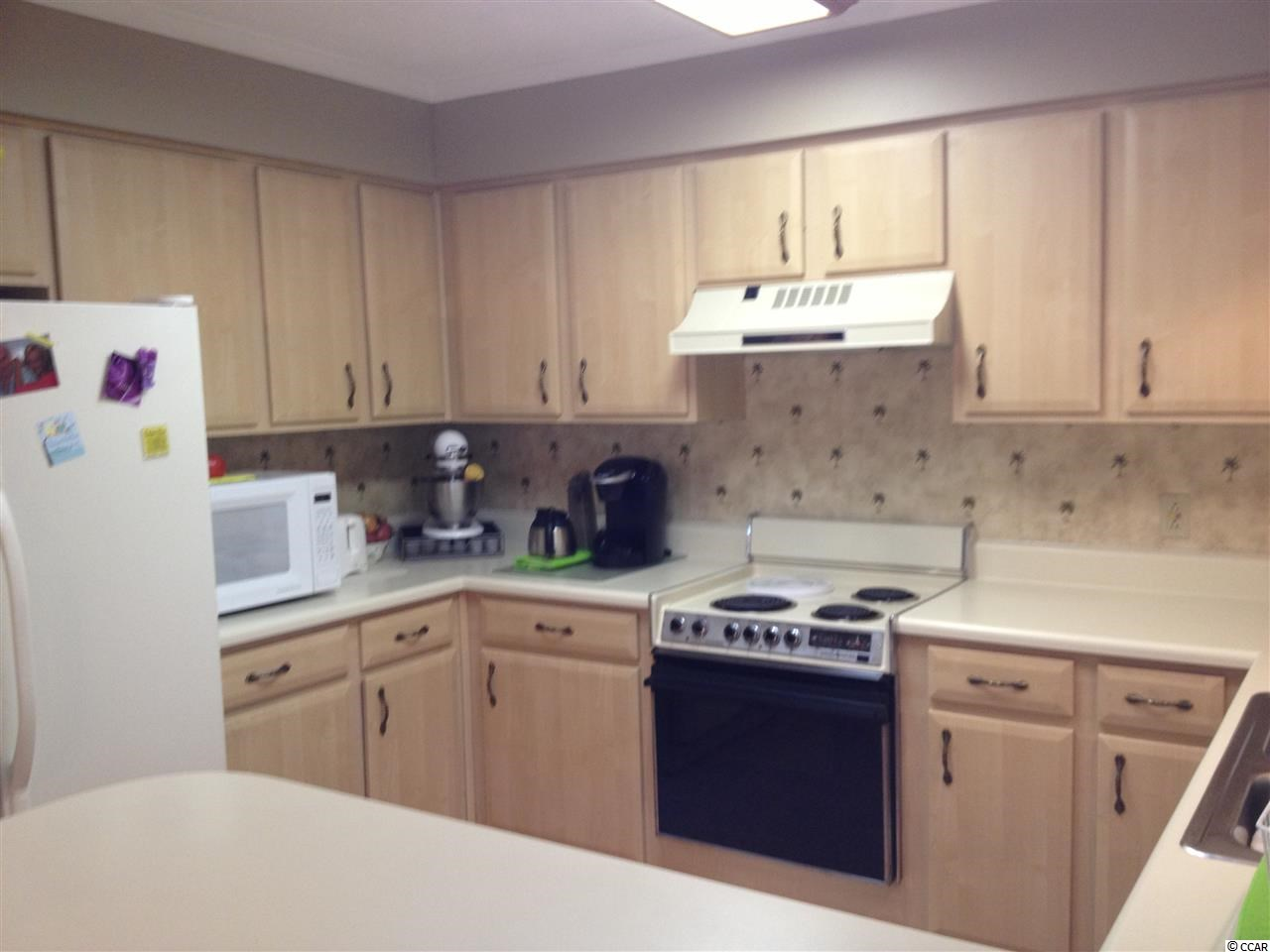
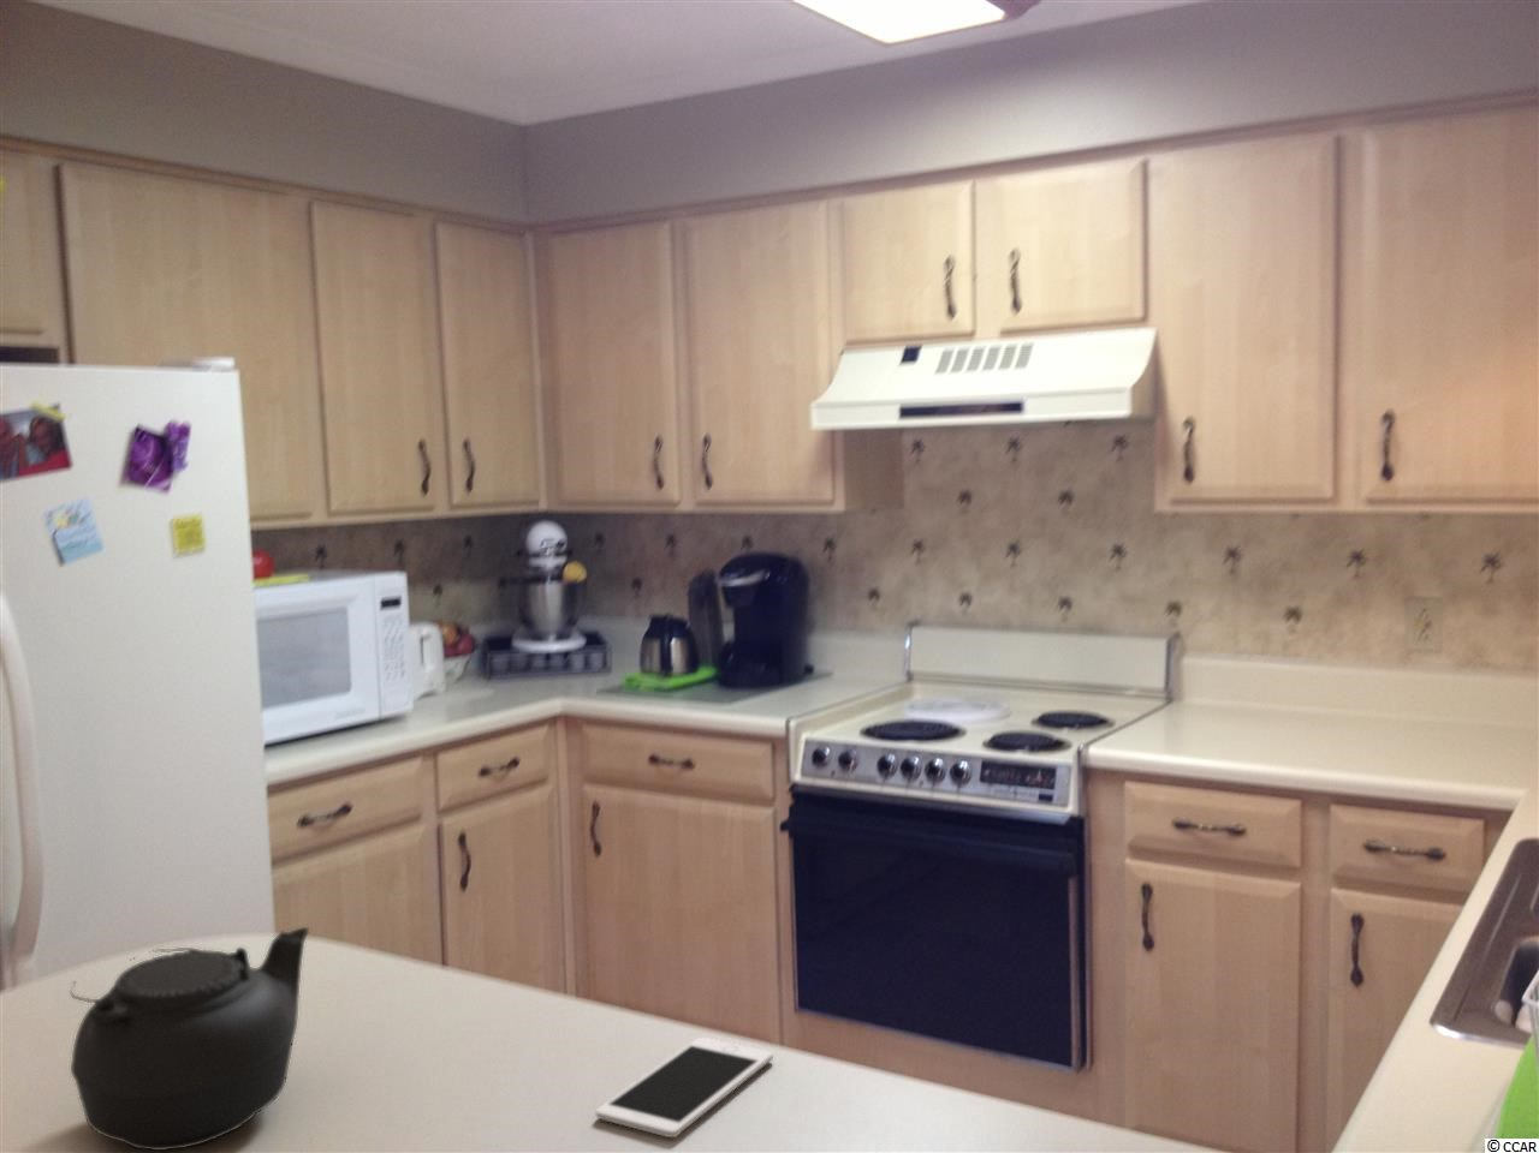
+ cell phone (688, 1083)
+ teapot (205, 1036)
